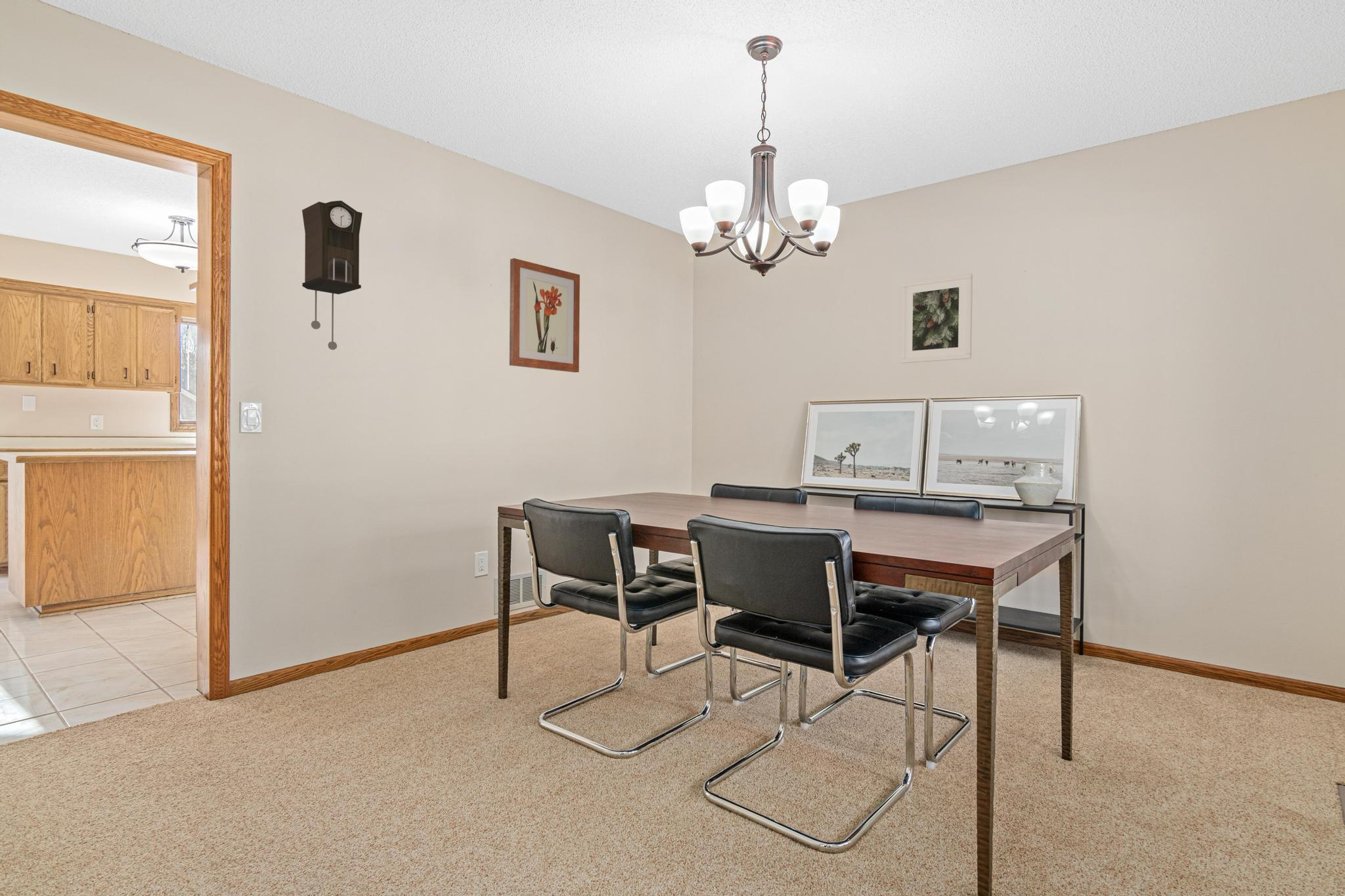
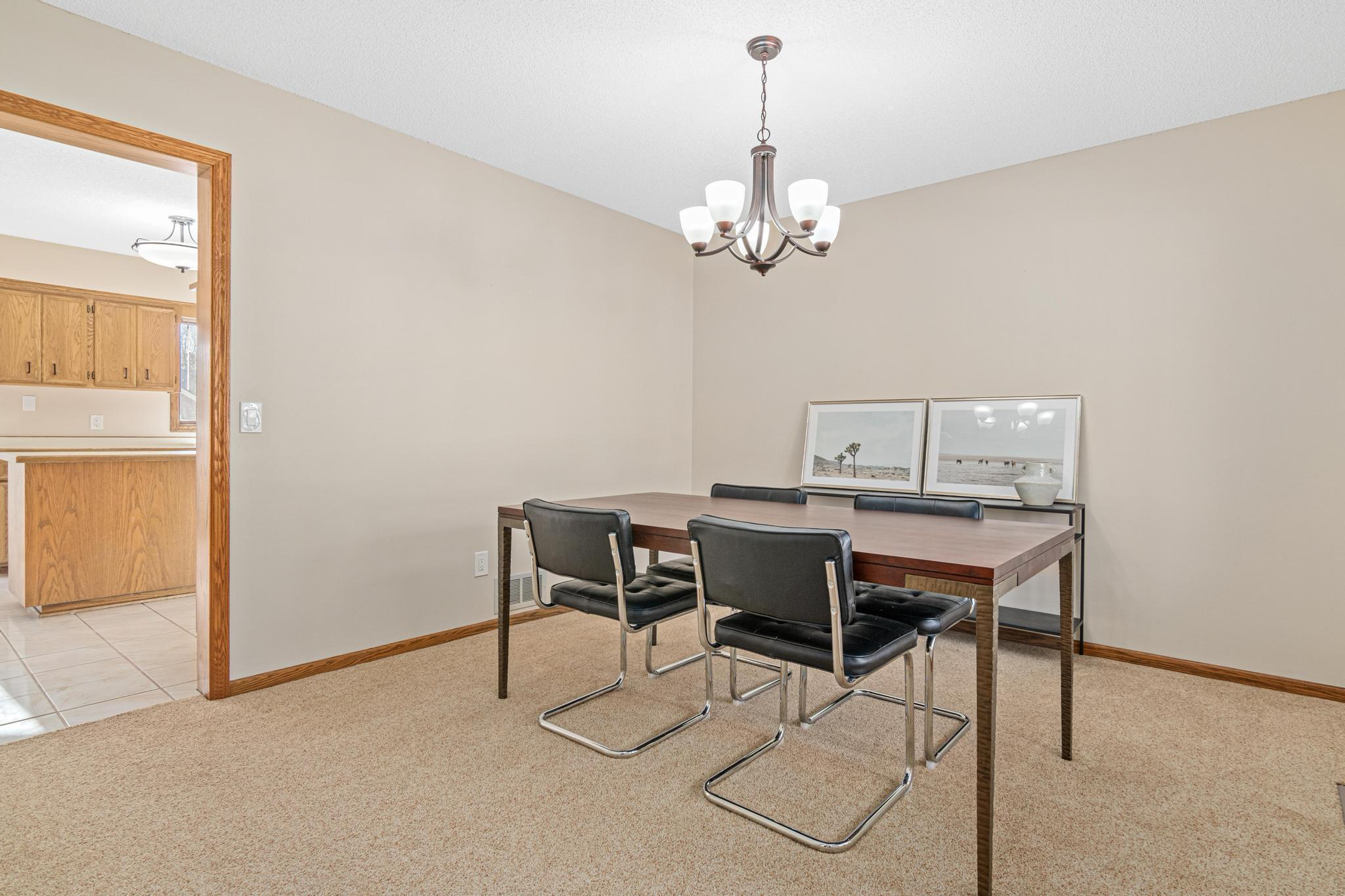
- wall art (546, 318)
- pendulum clock (332, 276)
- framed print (935, 320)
